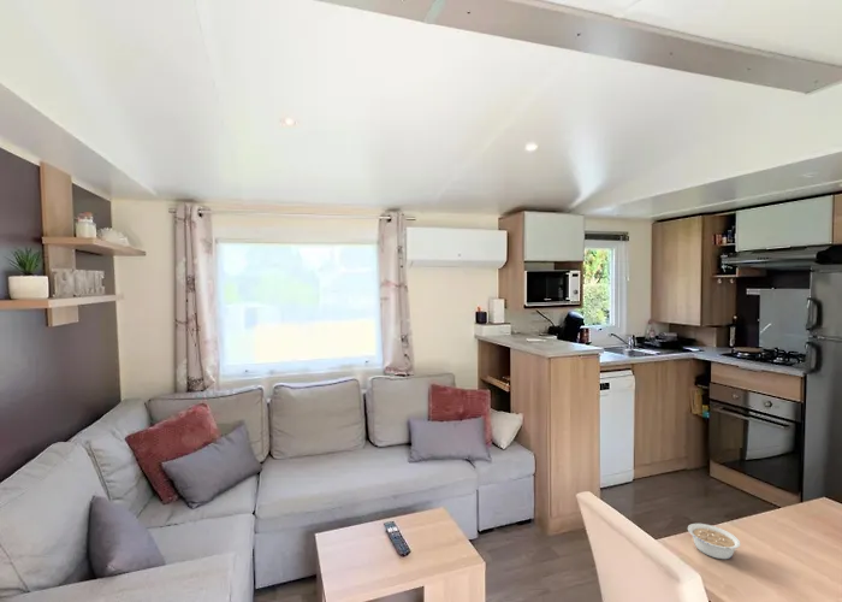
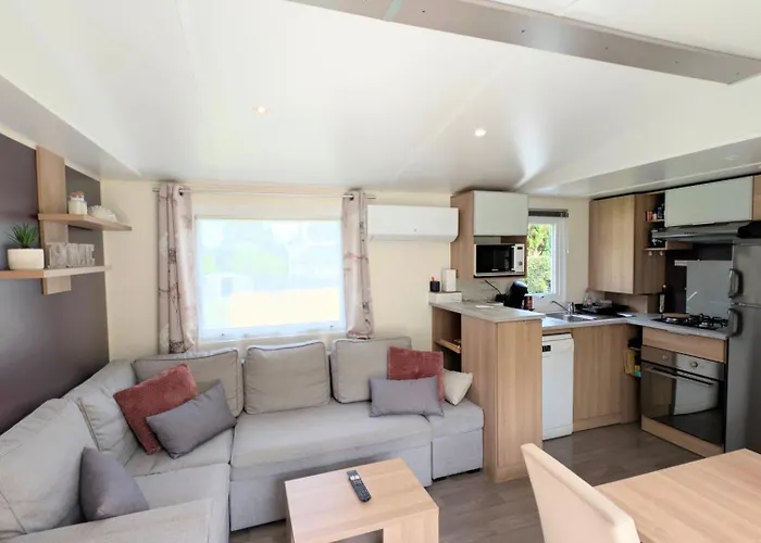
- legume (714, 542)
